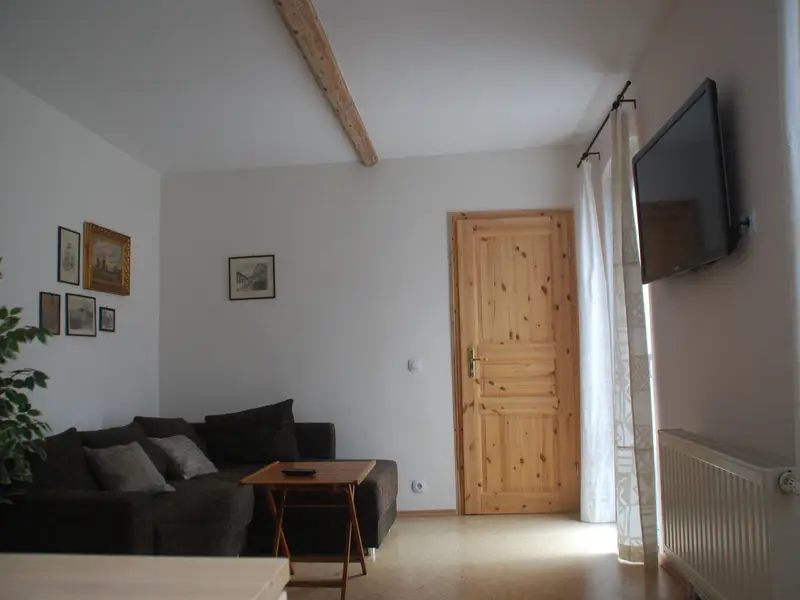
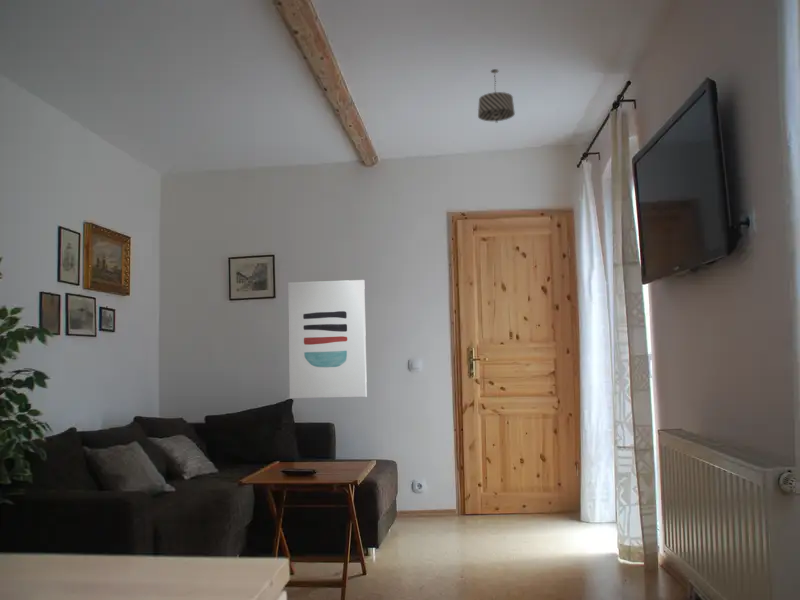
+ wall art (326, 339)
+ pendant light (495, 96)
